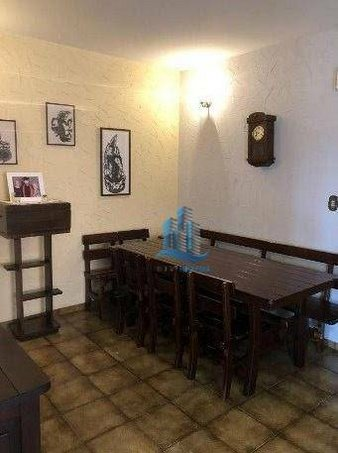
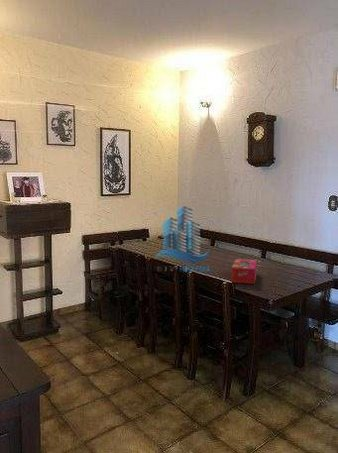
+ tissue box (244, 270)
